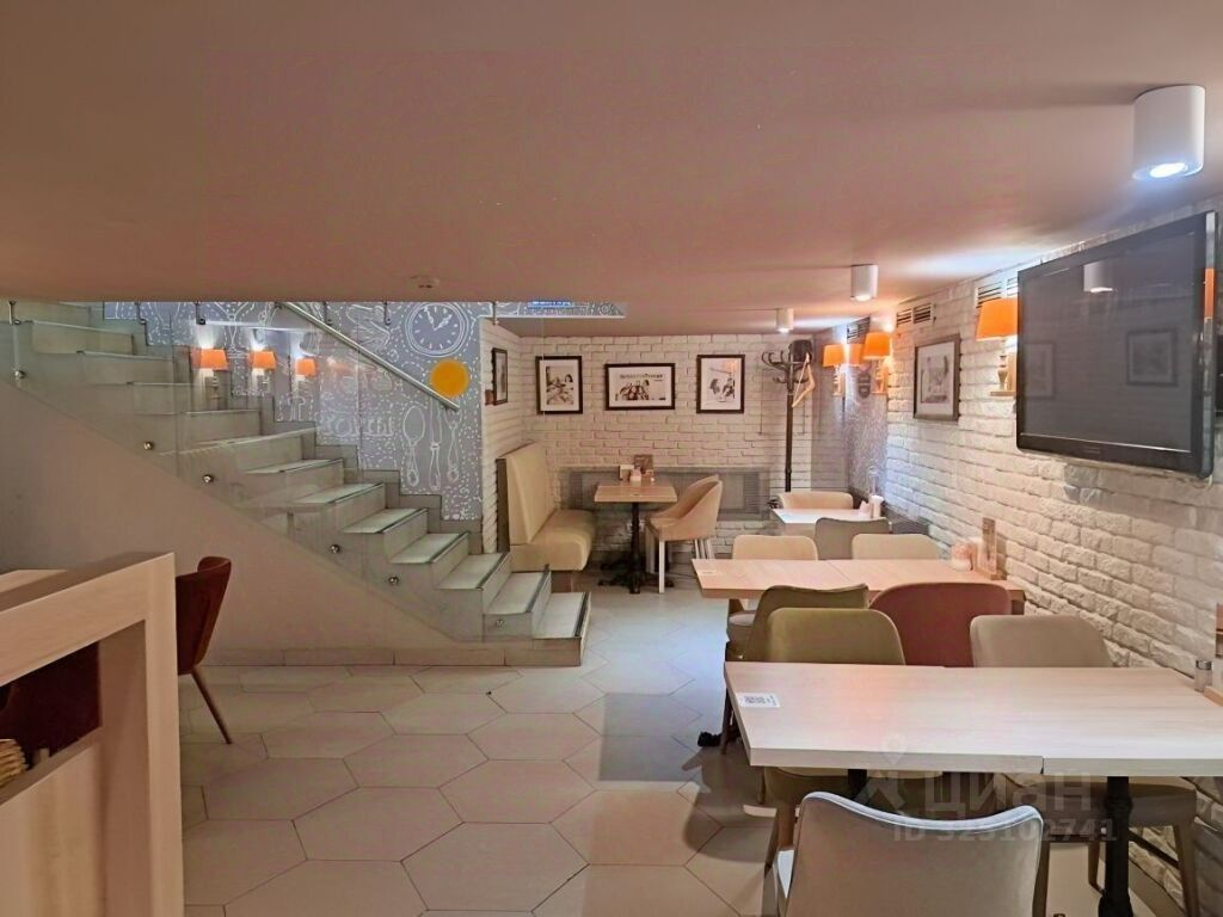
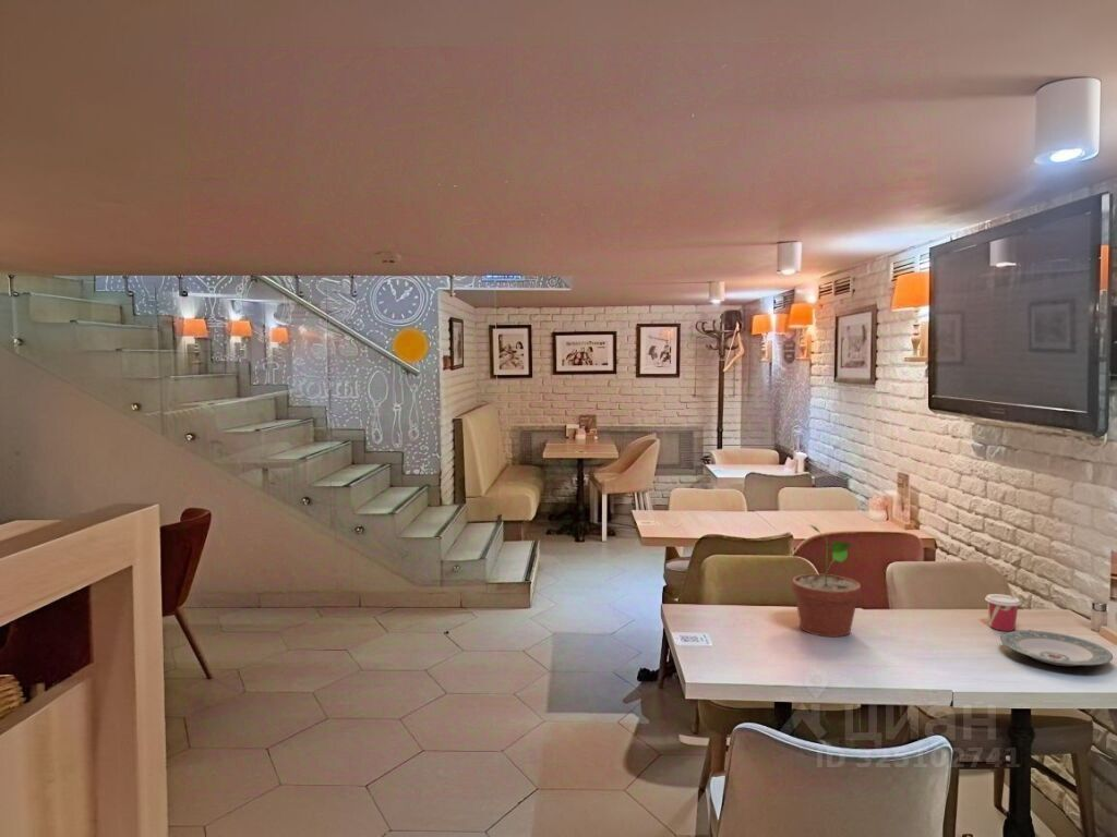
+ potted plant (826, 574)
+ cup (1001, 612)
+ plate (1054, 652)
